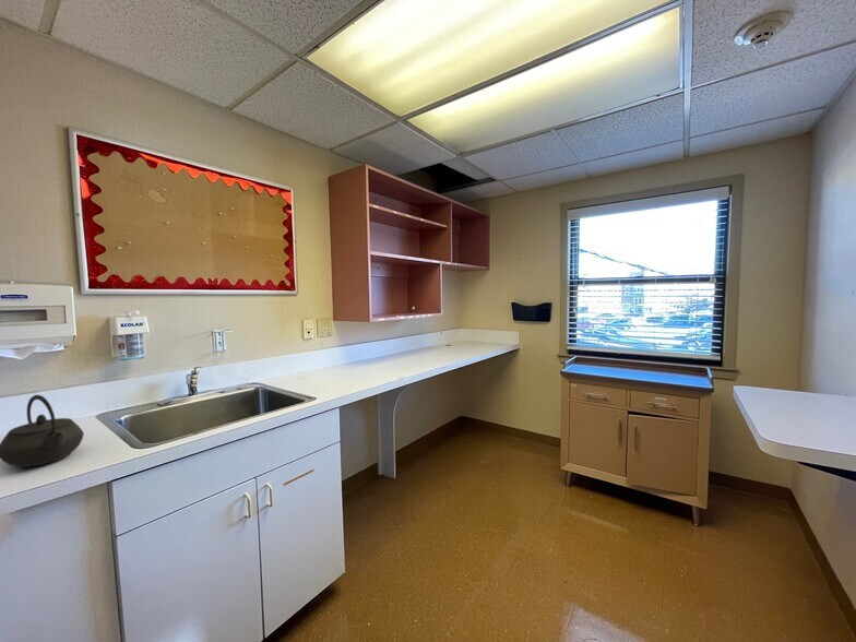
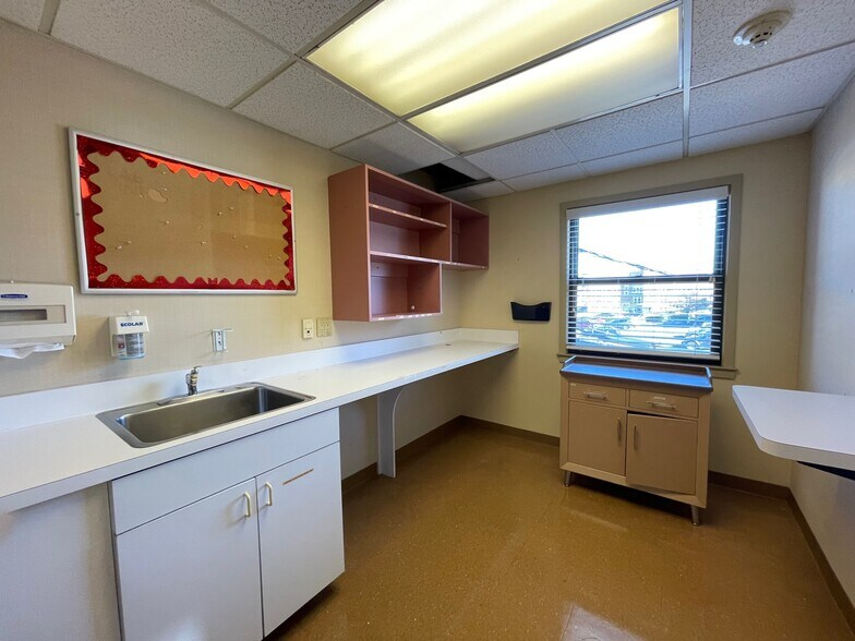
- kettle (43, 428)
